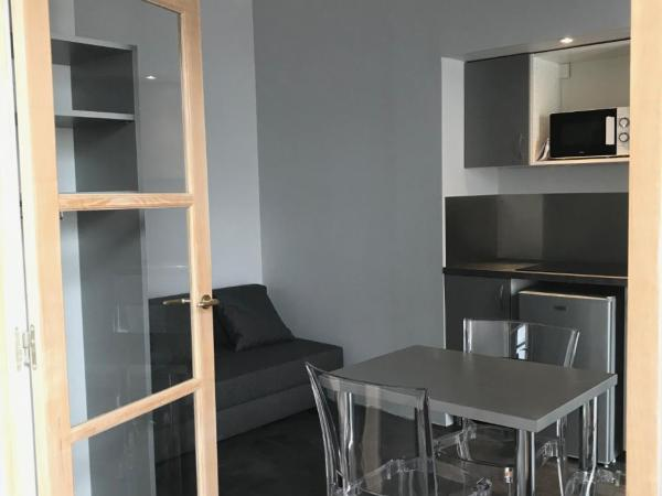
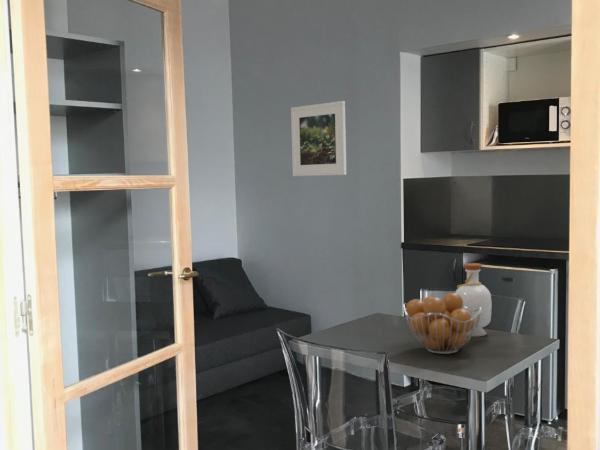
+ fruit basket (442, 322)
+ bottle (472, 298)
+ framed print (317, 140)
